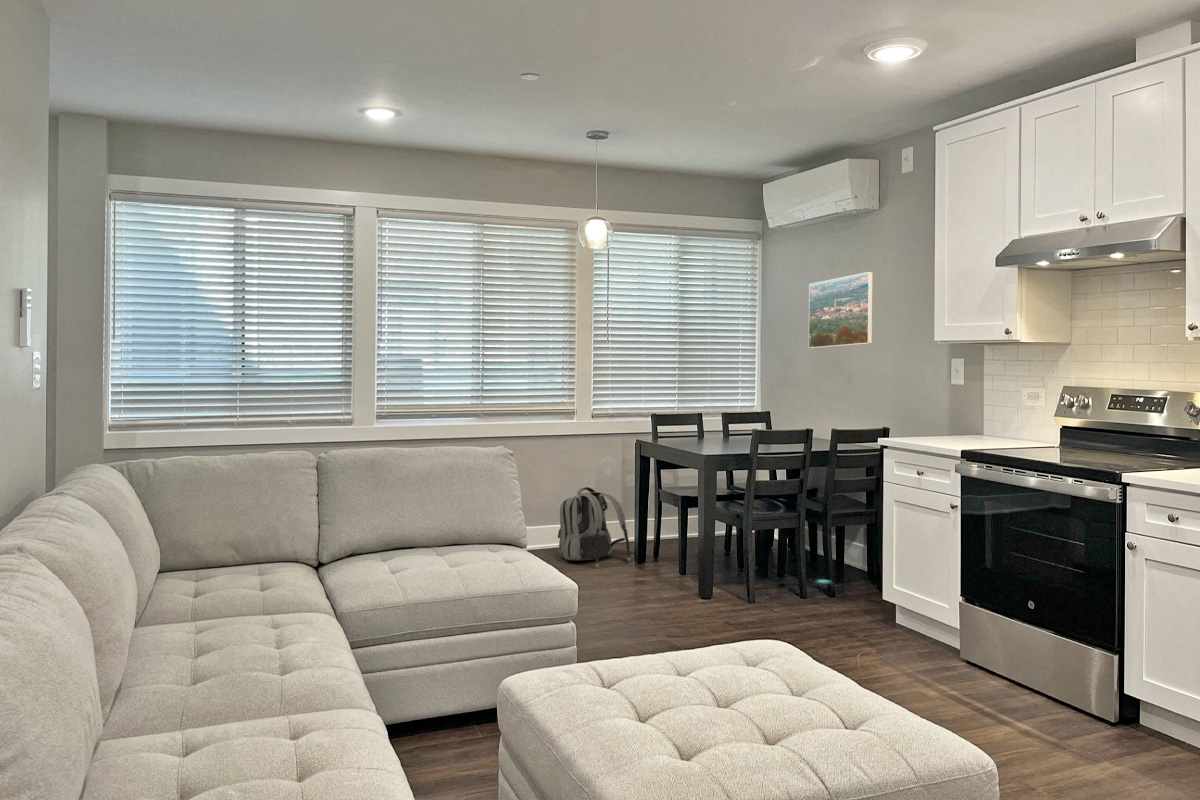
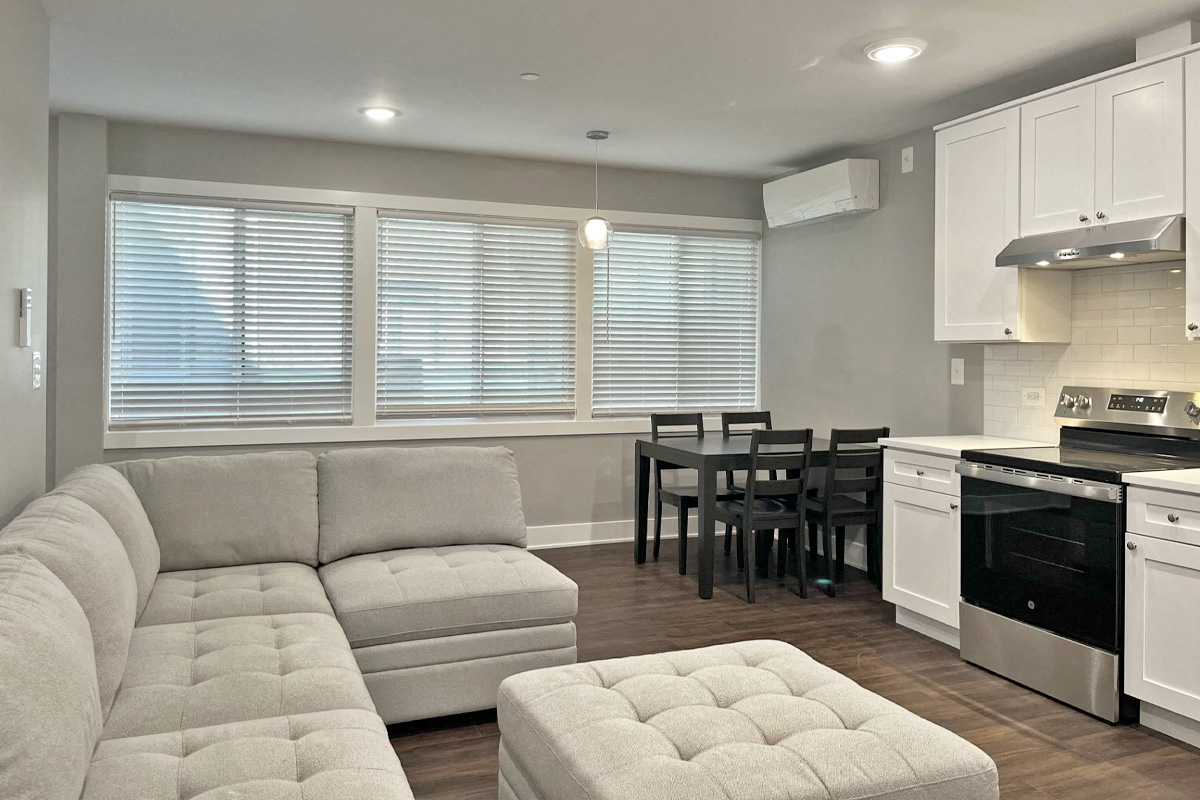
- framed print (839, 312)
- backpack (589, 523)
